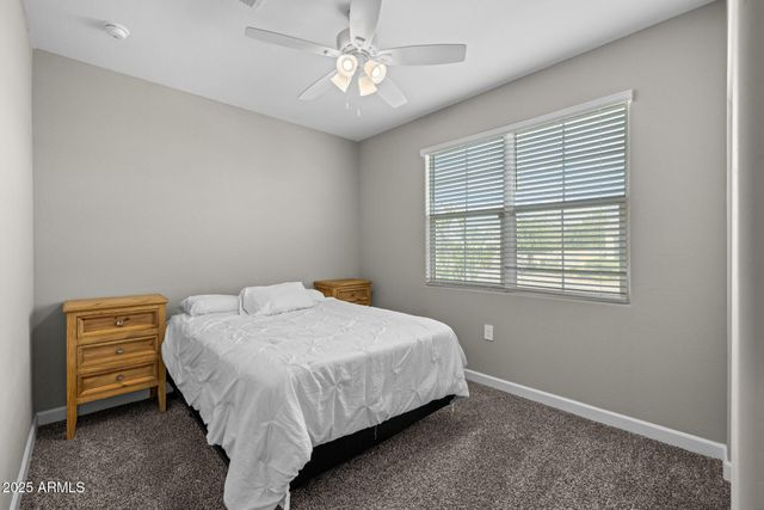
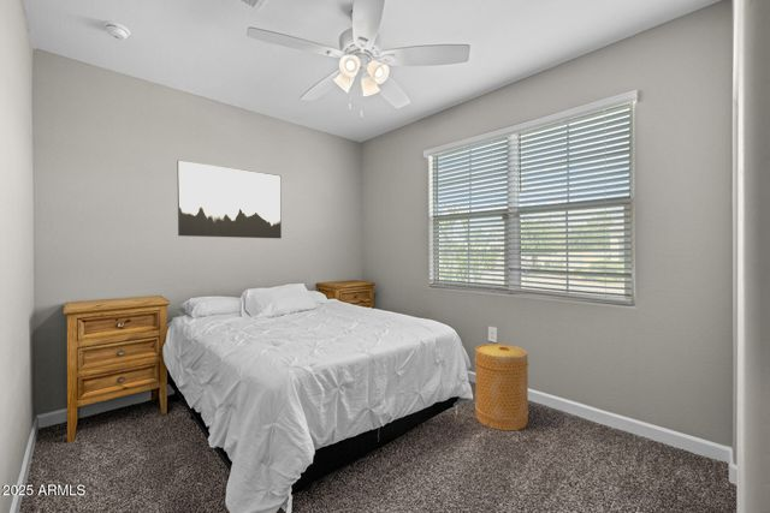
+ wall art (233, 203)
+ basket (500, 383)
